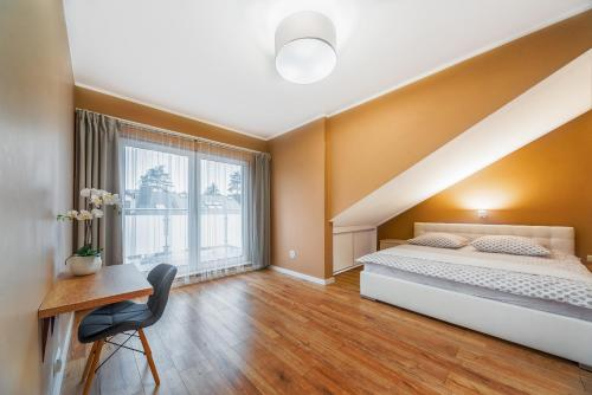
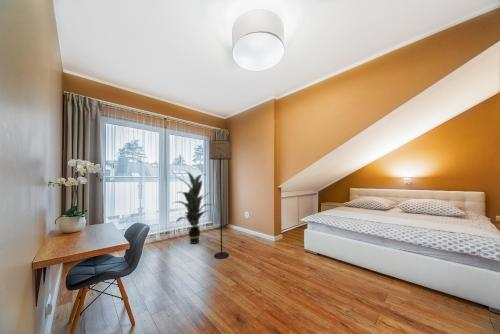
+ floor lamp (220, 198)
+ indoor plant (191, 206)
